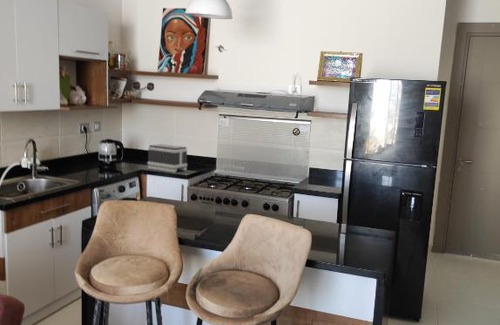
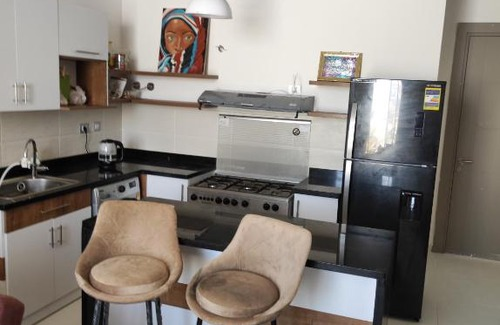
- toaster (165, 157)
